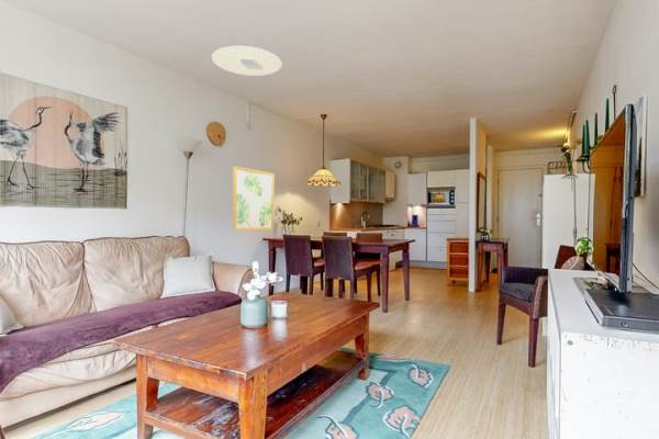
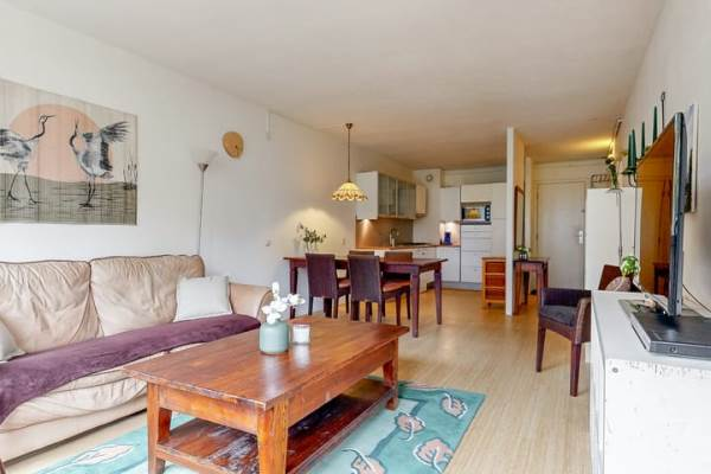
- wall art (254, 200)
- ceiling light (247, 58)
